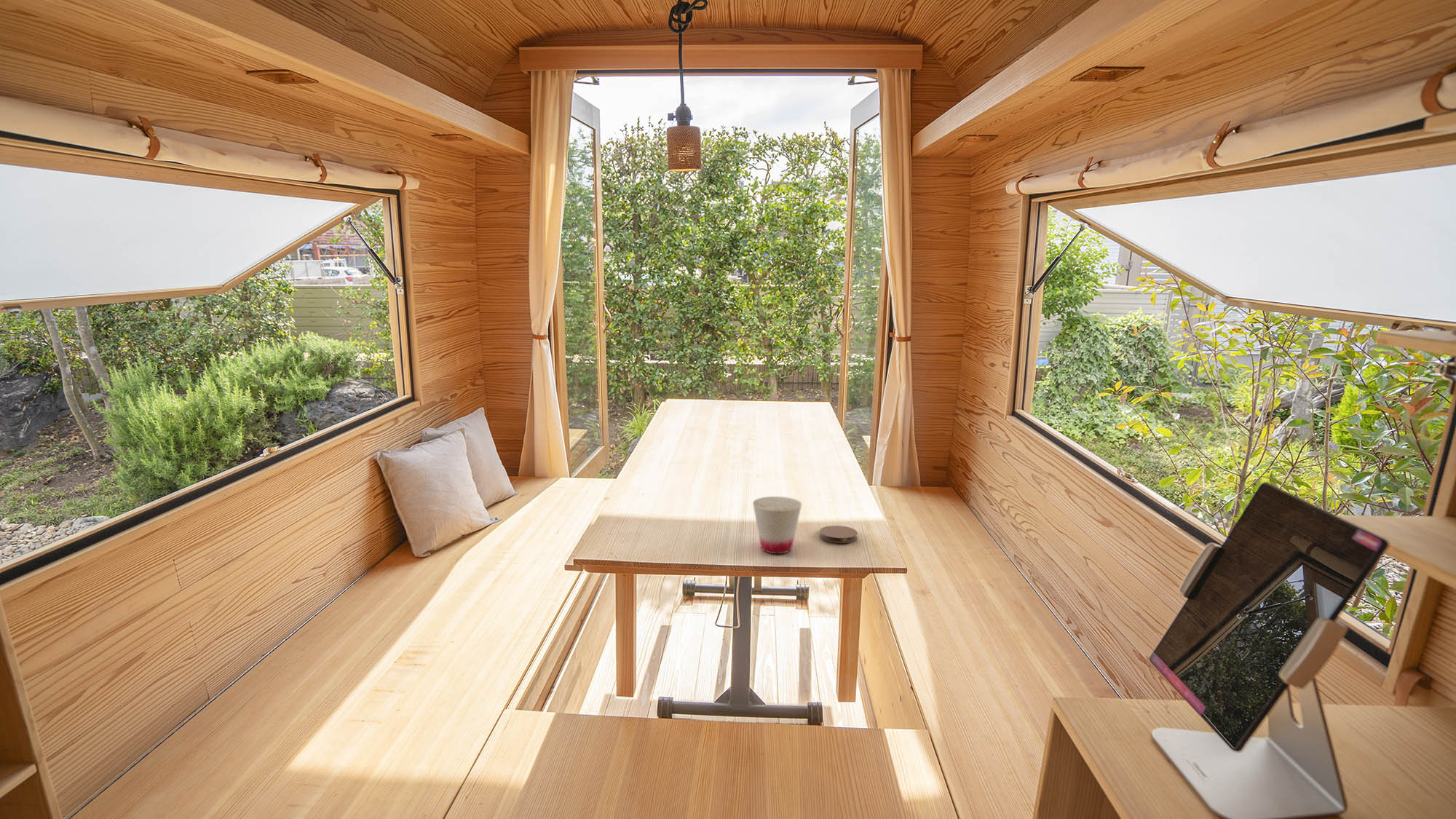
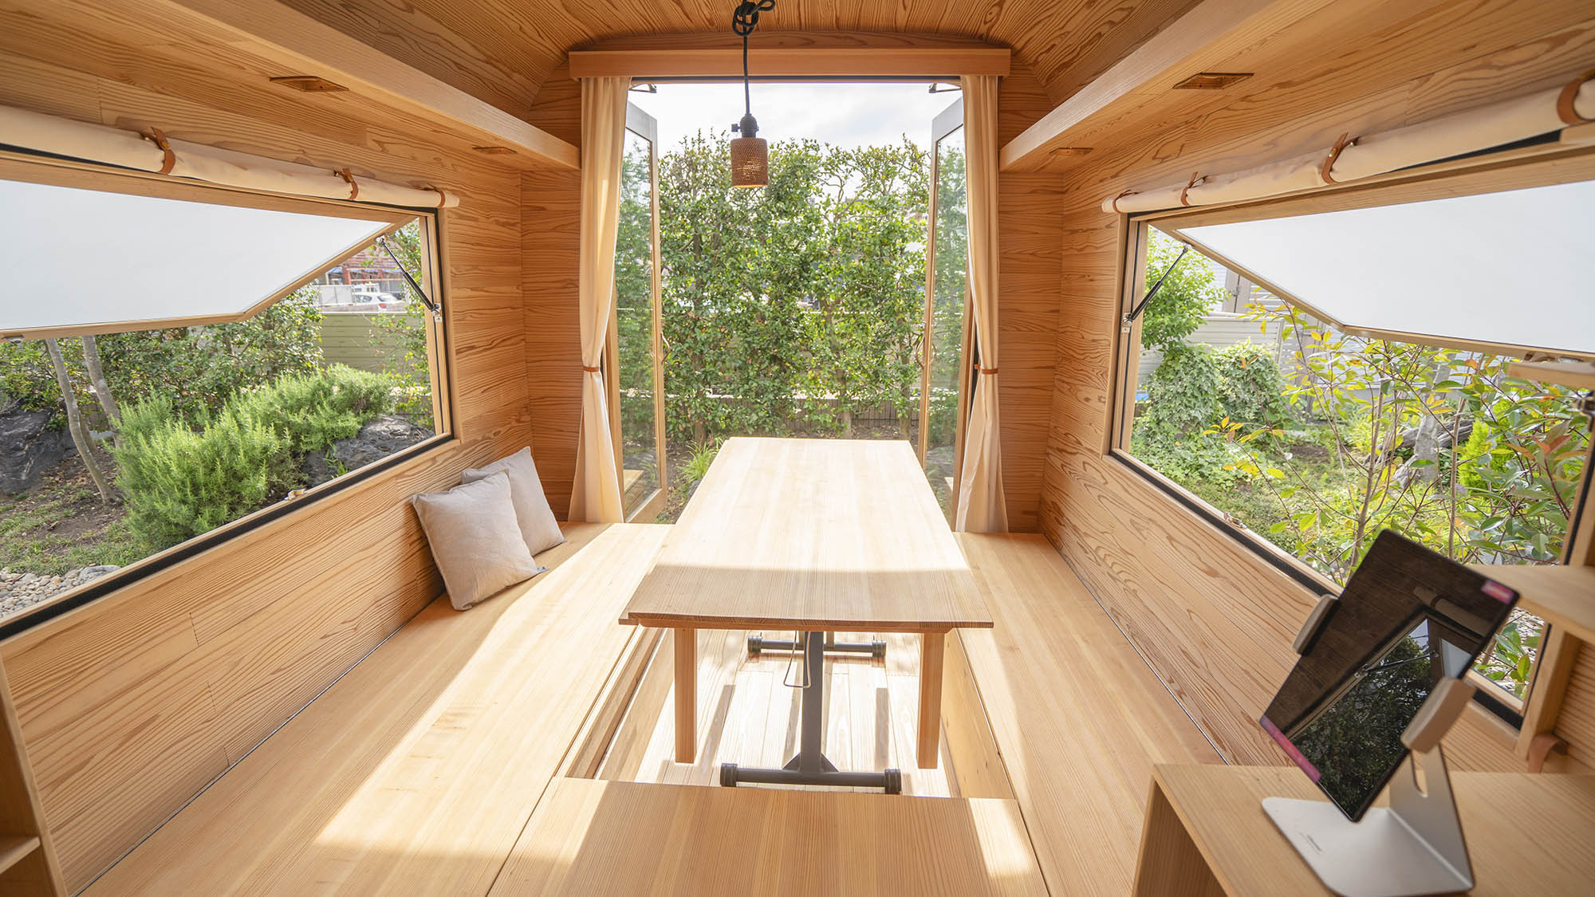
- cup (777, 526)
- coaster (838, 534)
